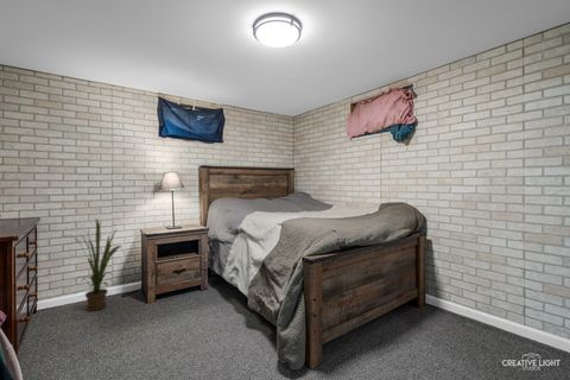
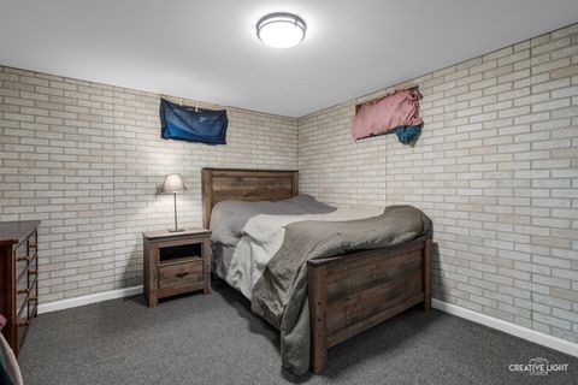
- house plant (94, 264)
